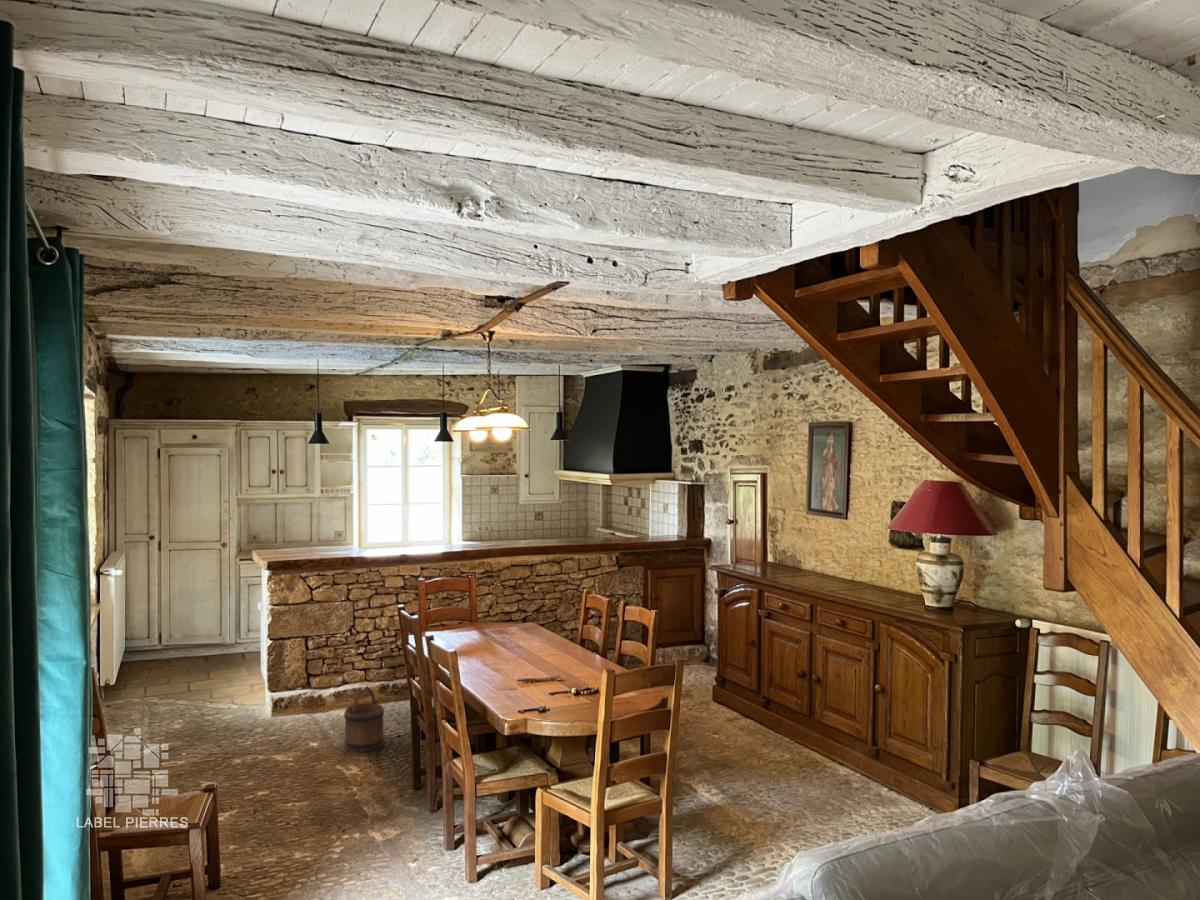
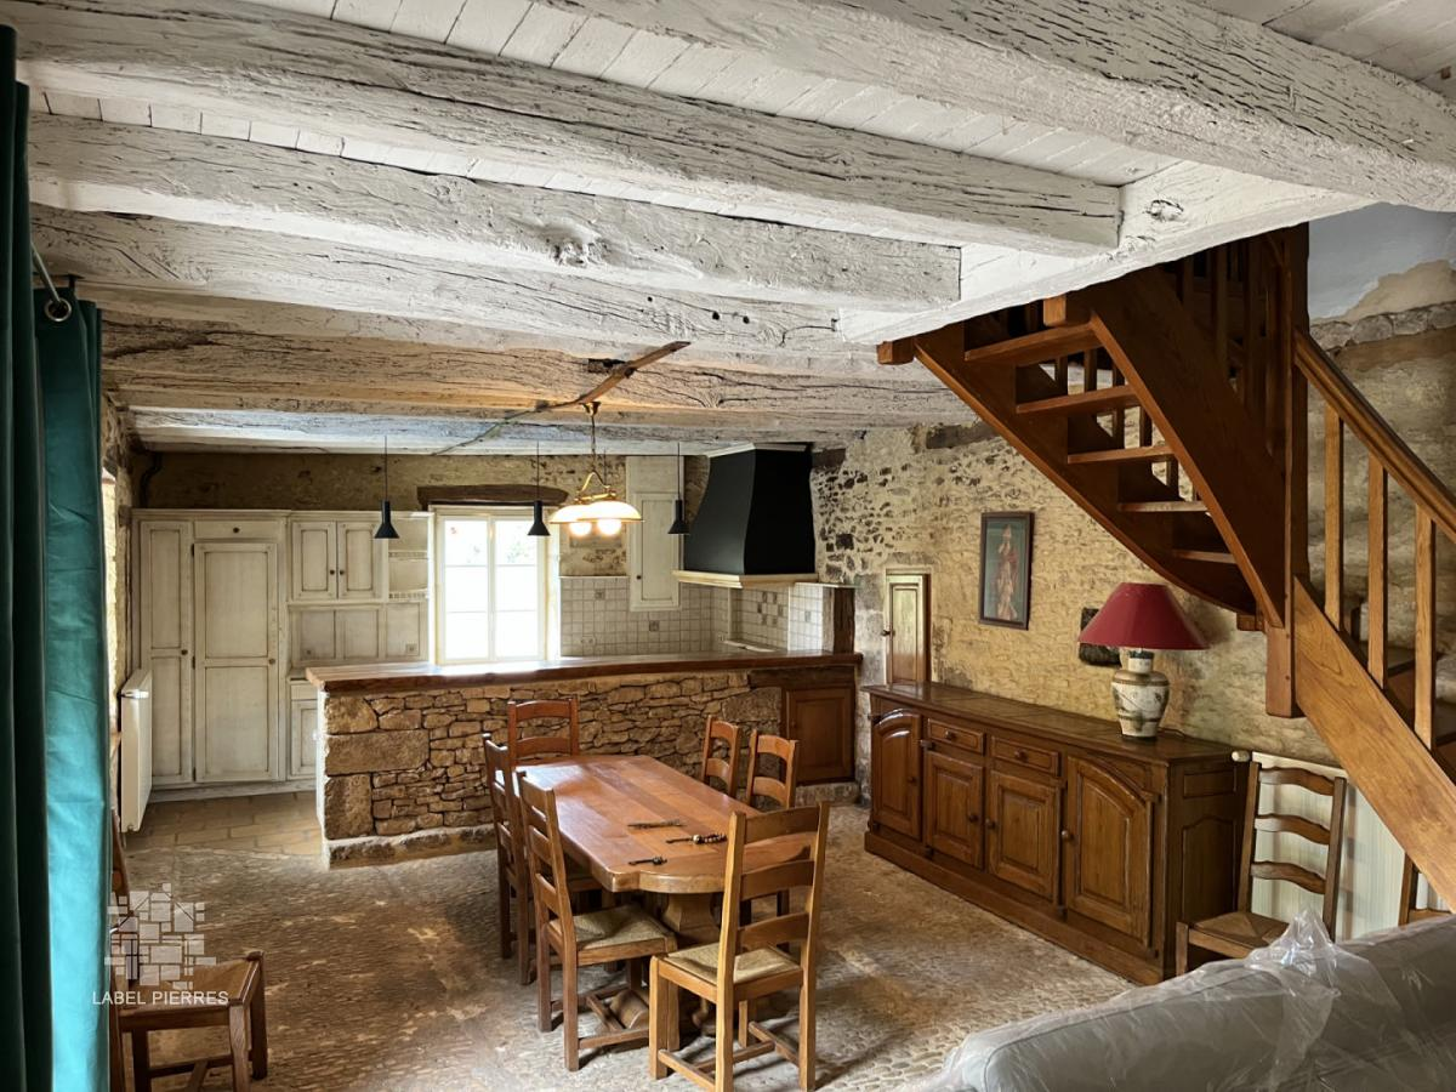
- bucket (364, 717)
